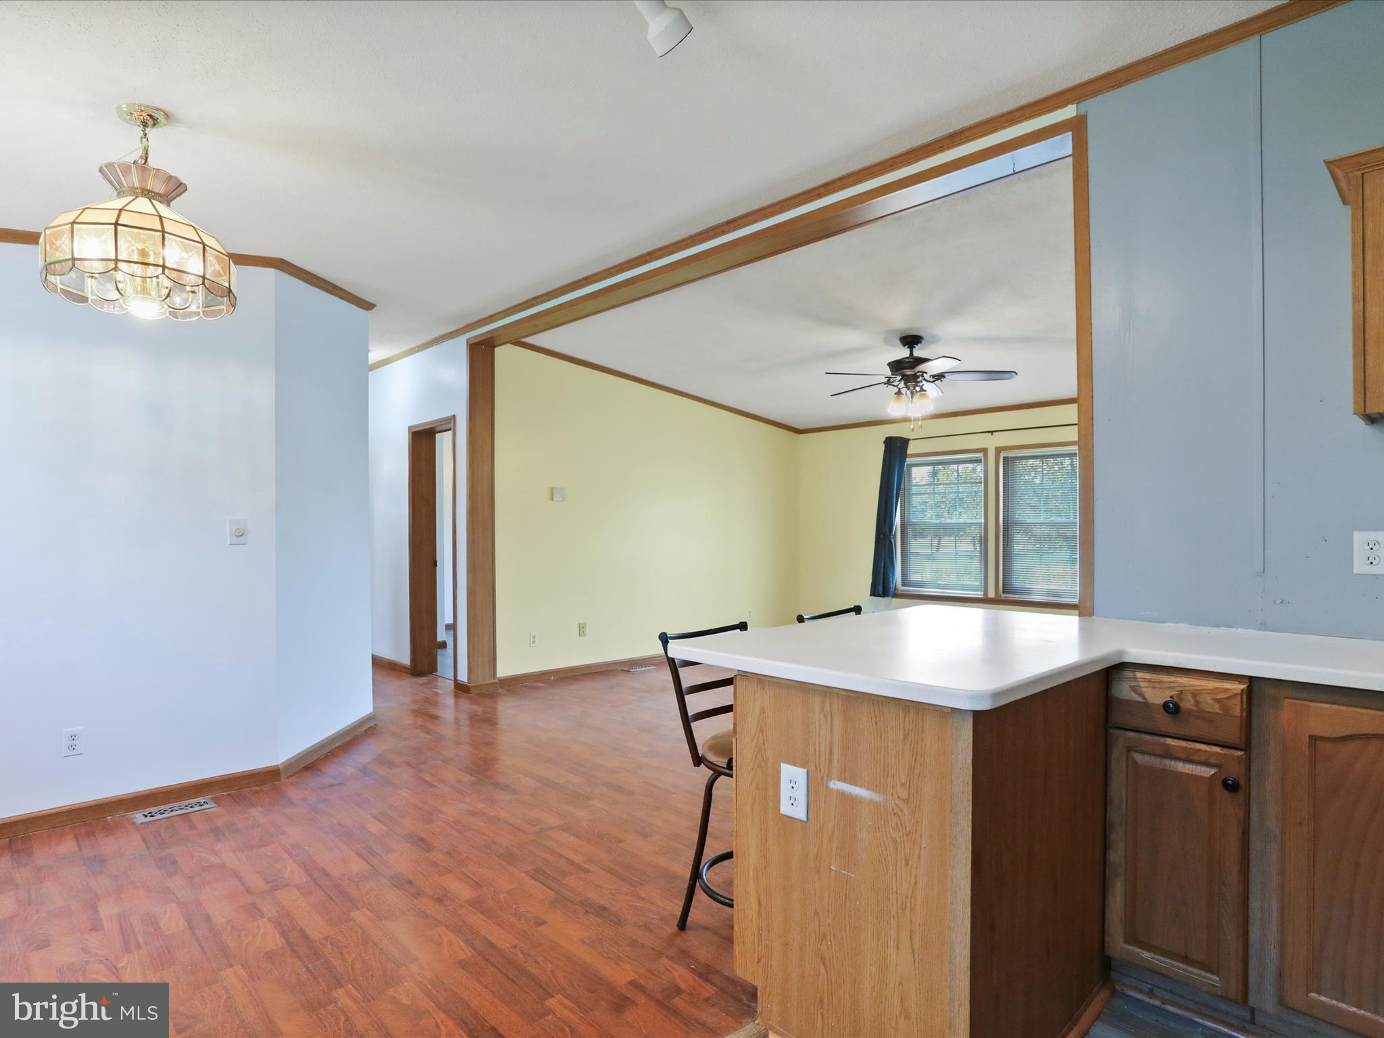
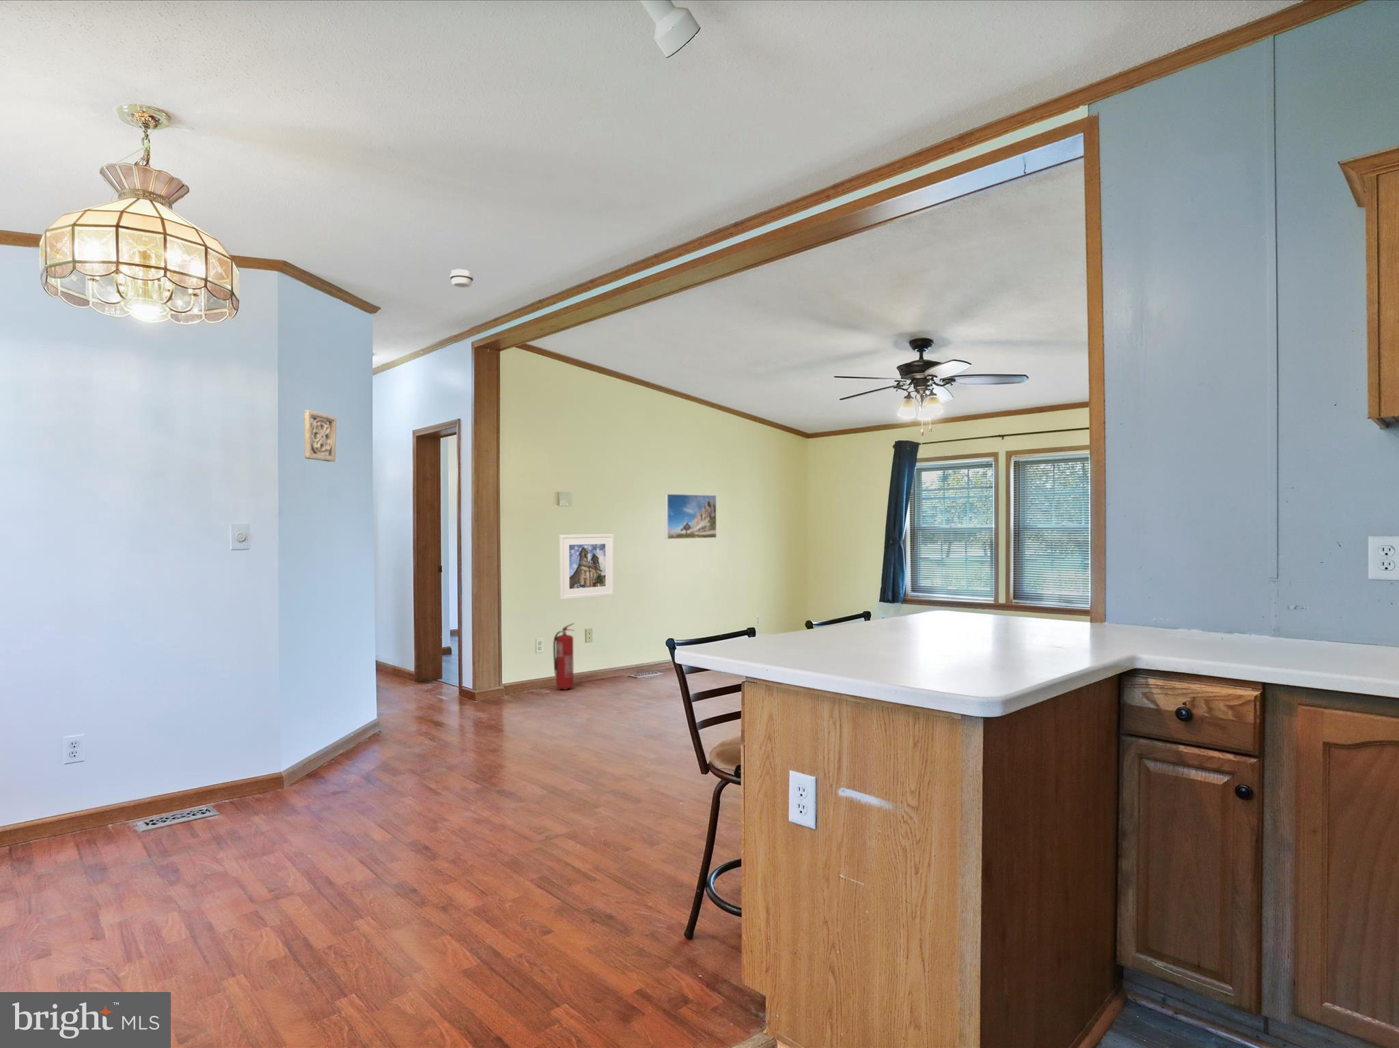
+ smoke detector (462, 279)
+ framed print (587, 566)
+ fire extinguisher (564, 656)
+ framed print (692, 516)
+ wall ornament (321, 437)
